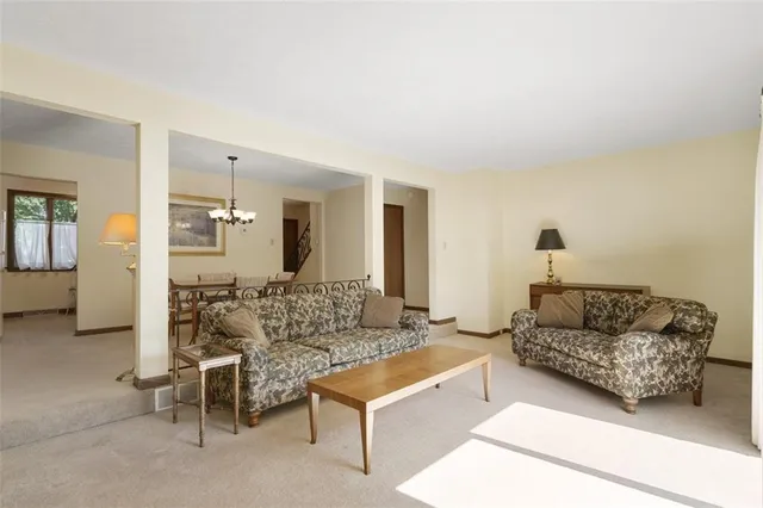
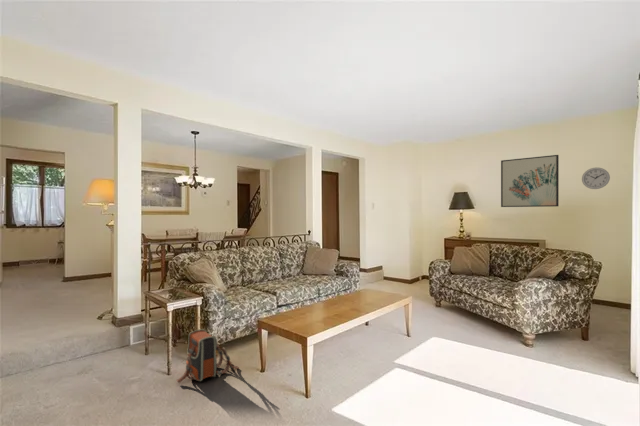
+ wall art (528, 182)
+ wall clock (595, 178)
+ backpack (207, 353)
